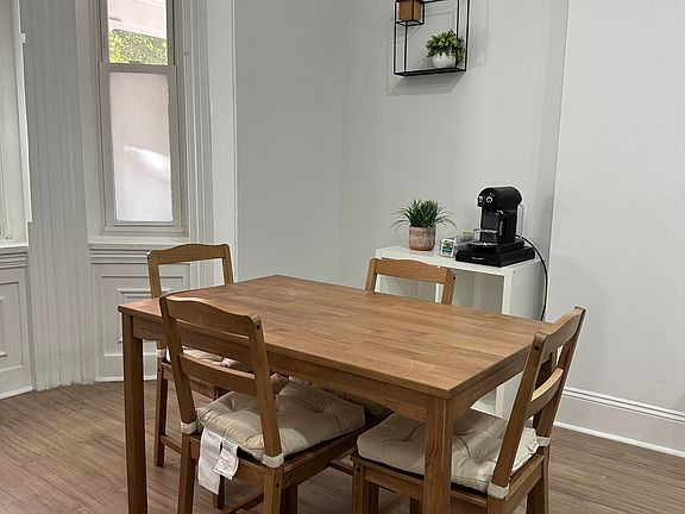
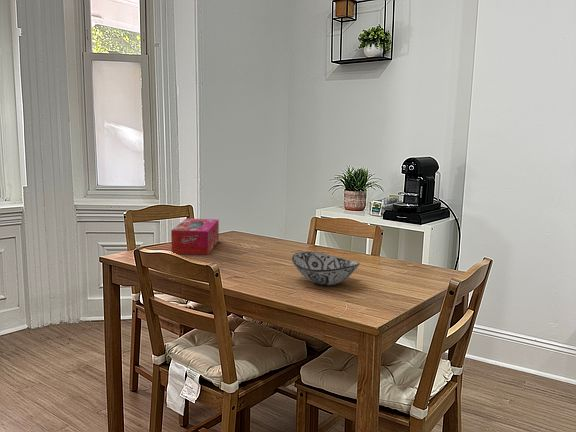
+ tissue box (196, 235)
+ decorative bowl (324, 270)
